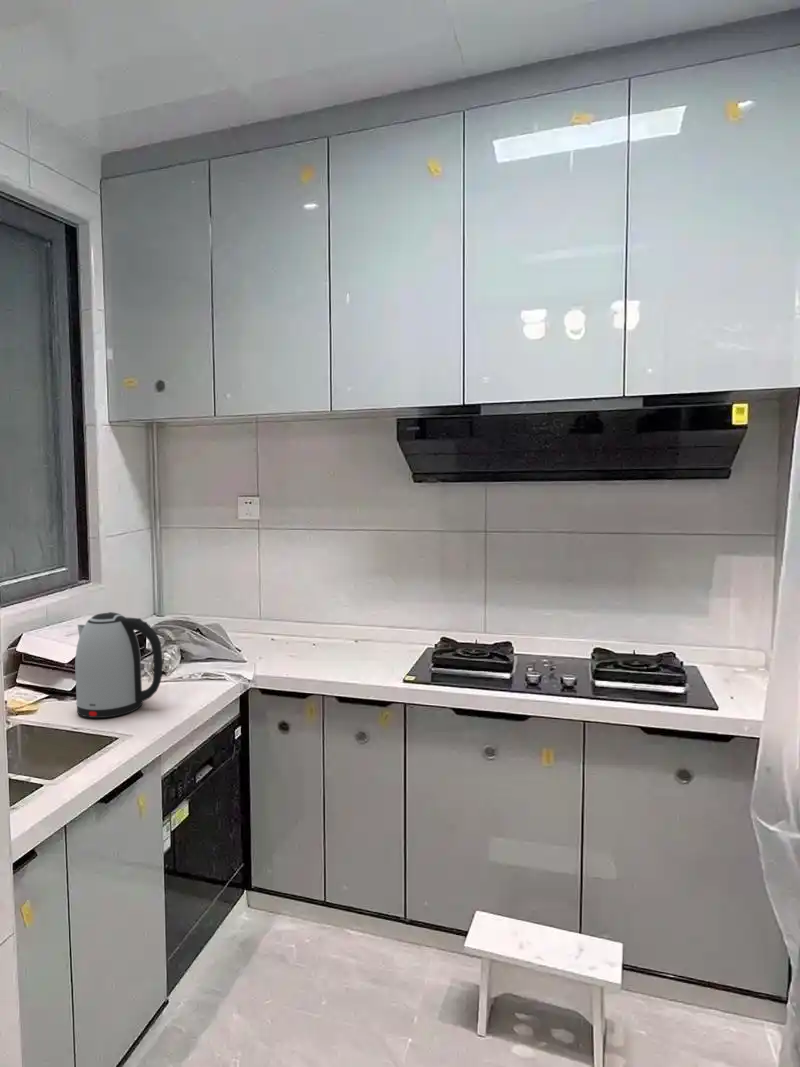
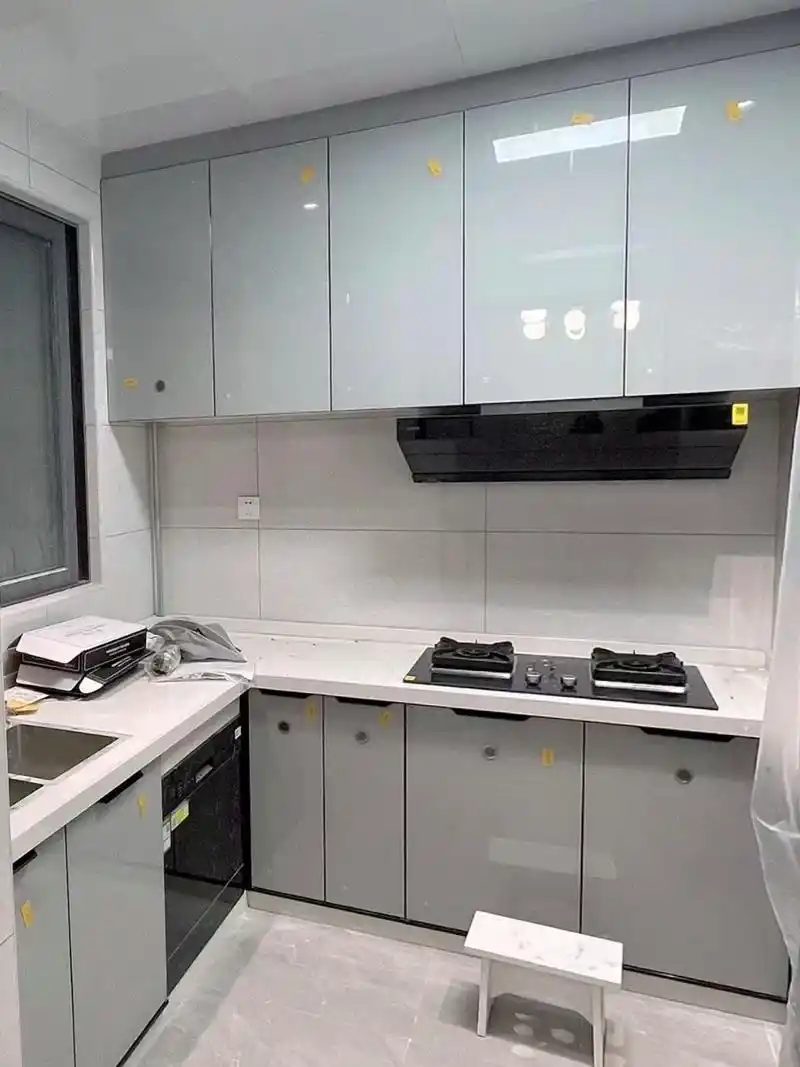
- kettle (119, 660)
